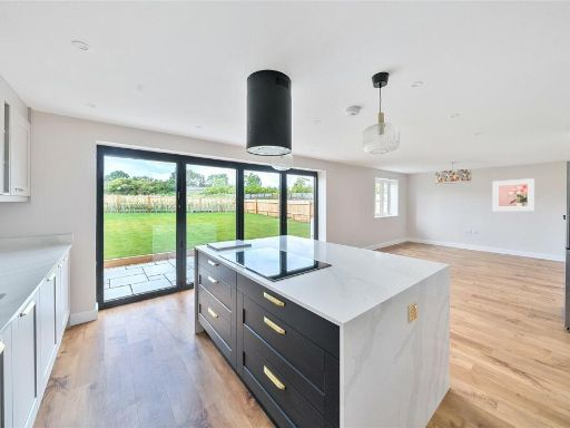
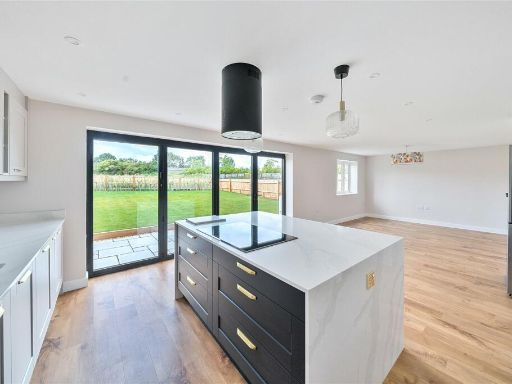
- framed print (512, 195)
